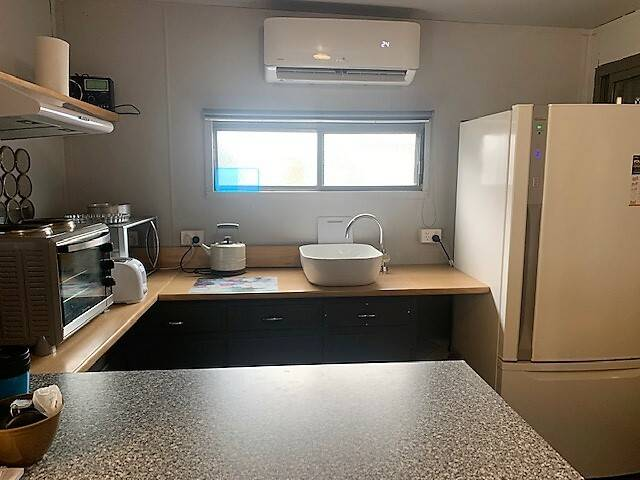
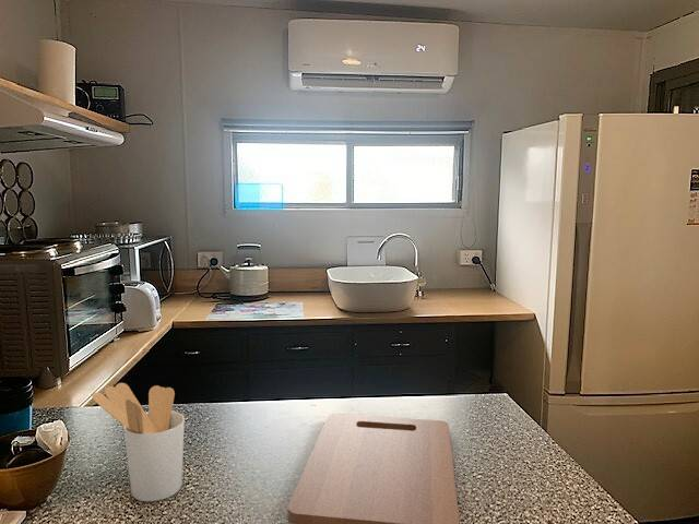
+ utensil holder (141, 437)
+ cutting board (380, 463)
